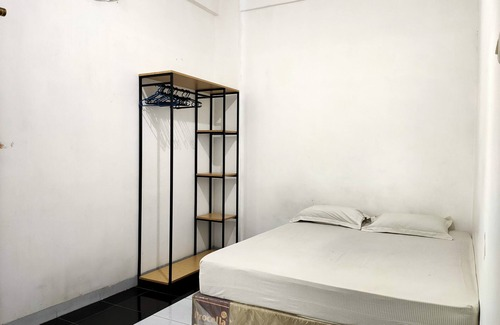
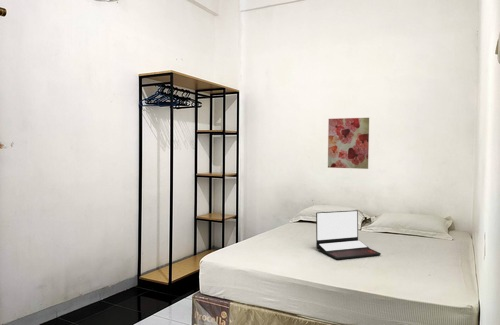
+ wall art (348, 143)
+ laptop (347, 233)
